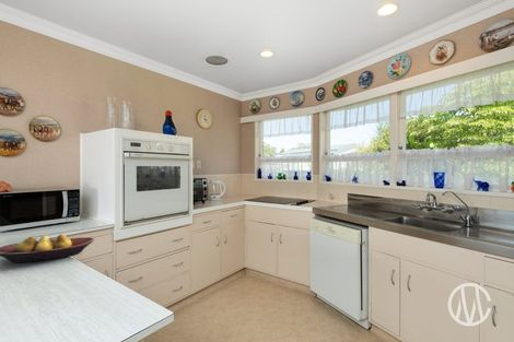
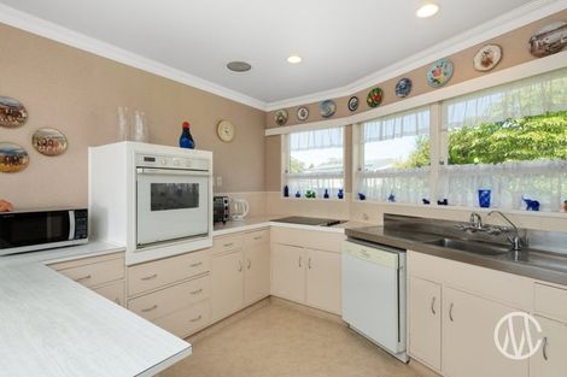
- fruit bowl (47, 245)
